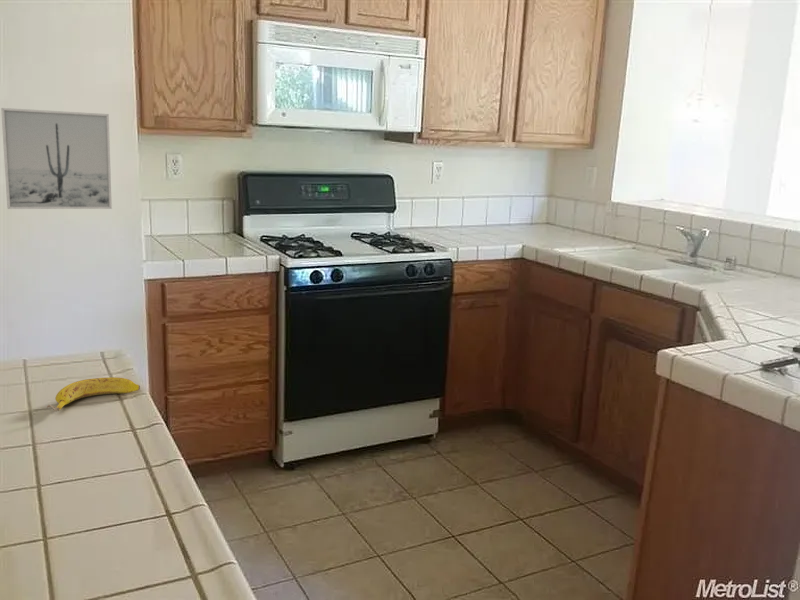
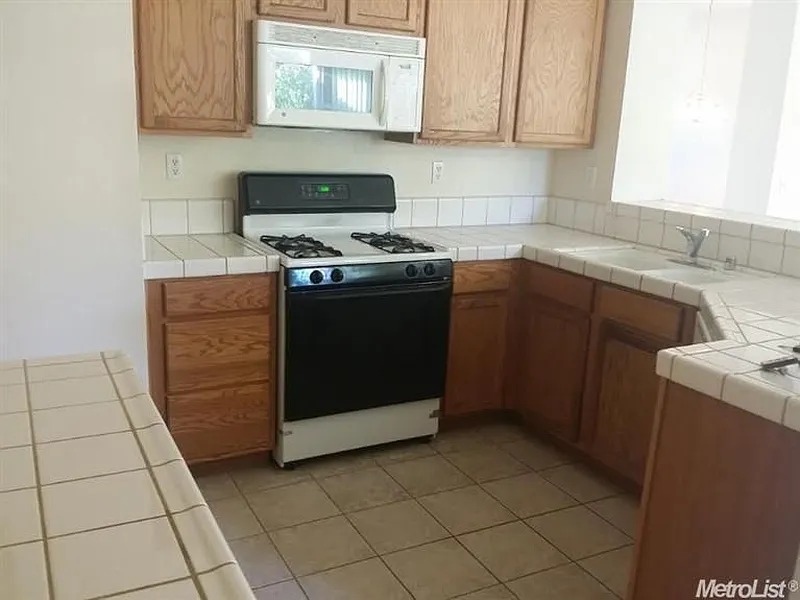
- wall art (58, 160)
- banana (94, 392)
